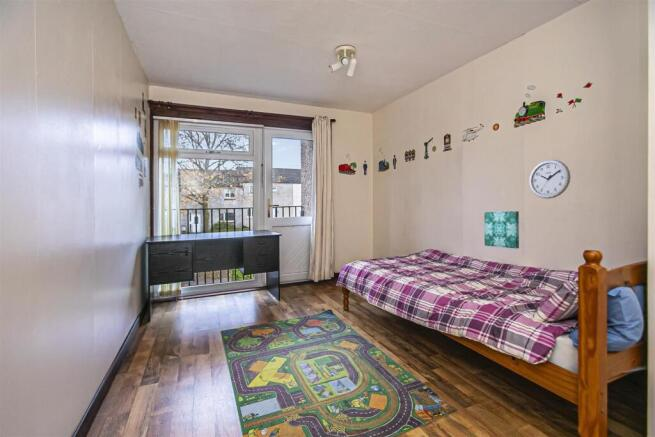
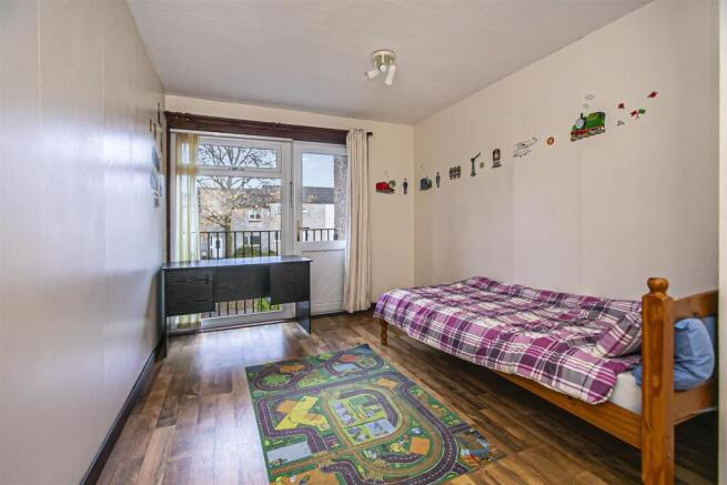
- wall clock (548, 179)
- wall art (500, 229)
